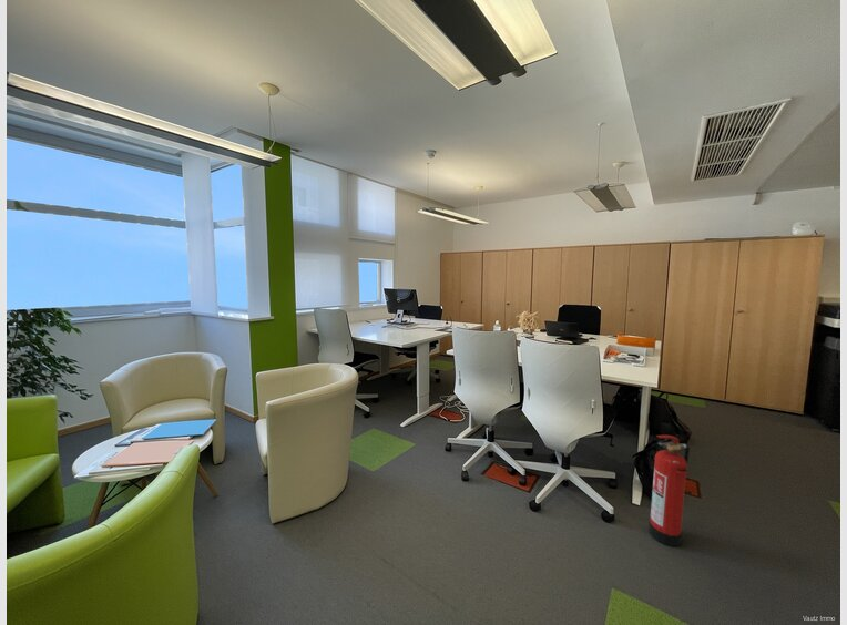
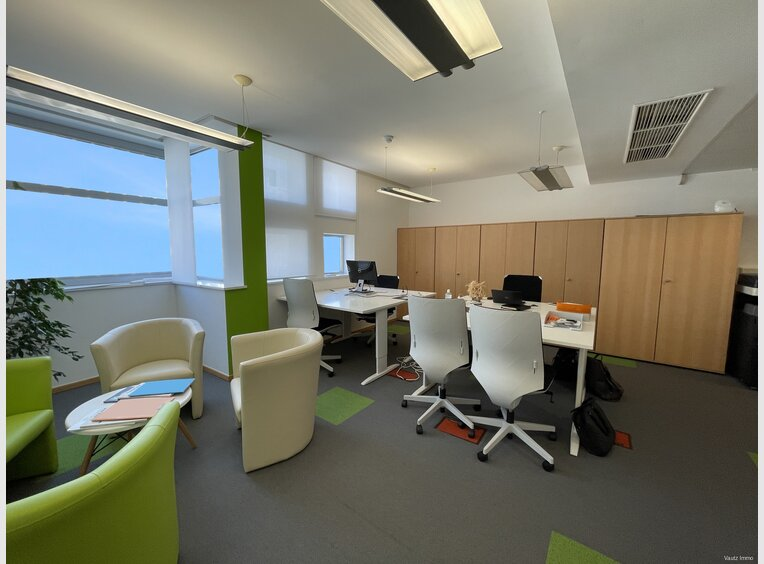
- fire extinguisher (670, 486)
